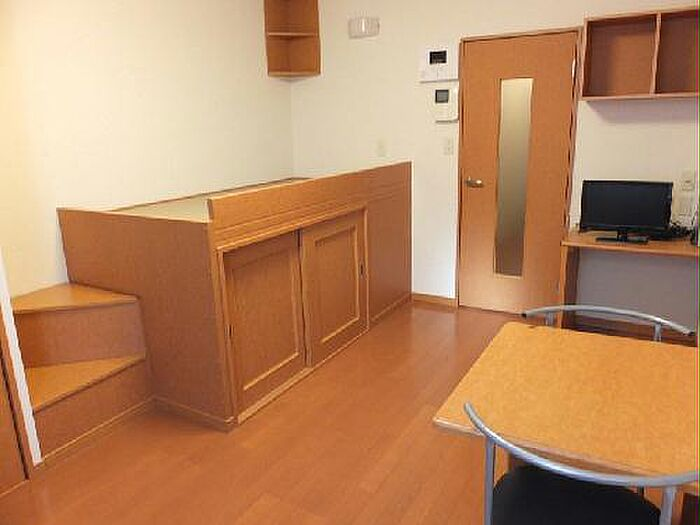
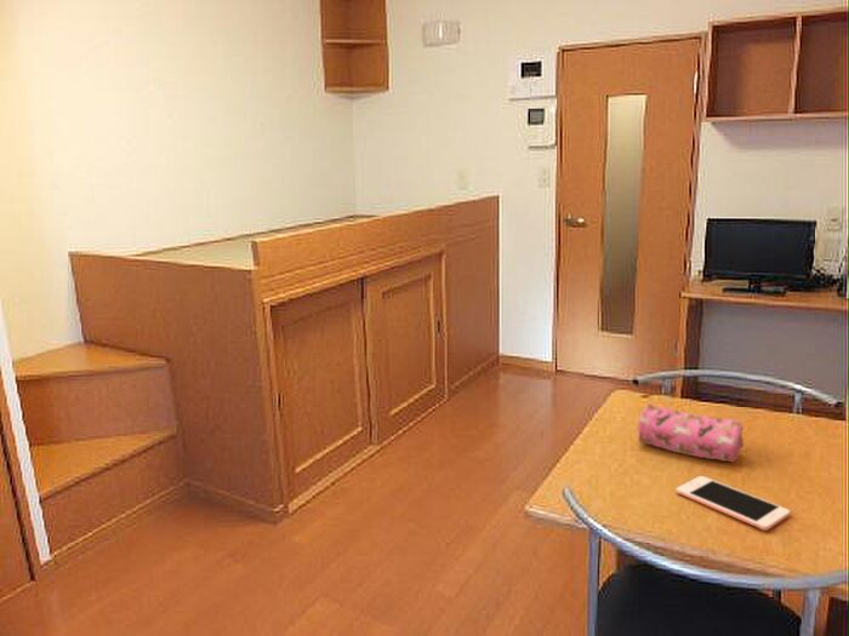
+ cell phone (730, 500)
+ pencil case (688, 431)
